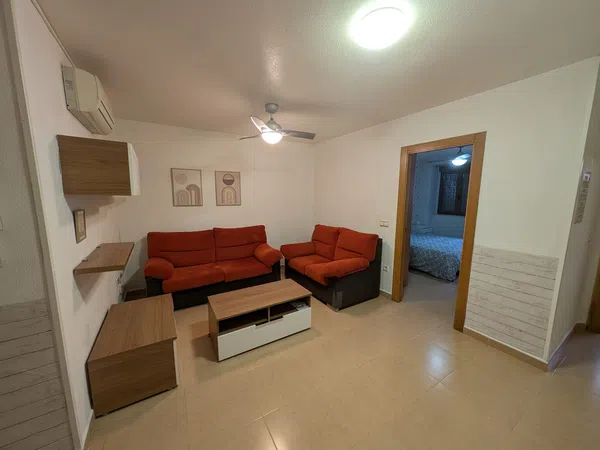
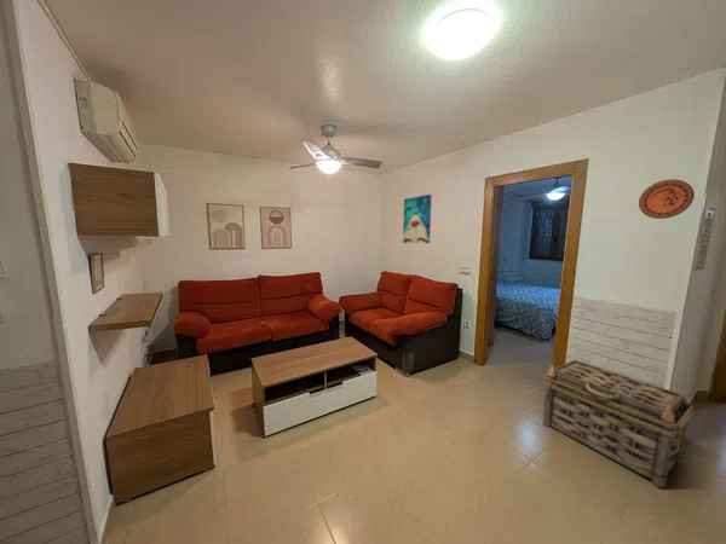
+ basket (609, 409)
+ decorative plate (664, 198)
+ wall art (416, 220)
